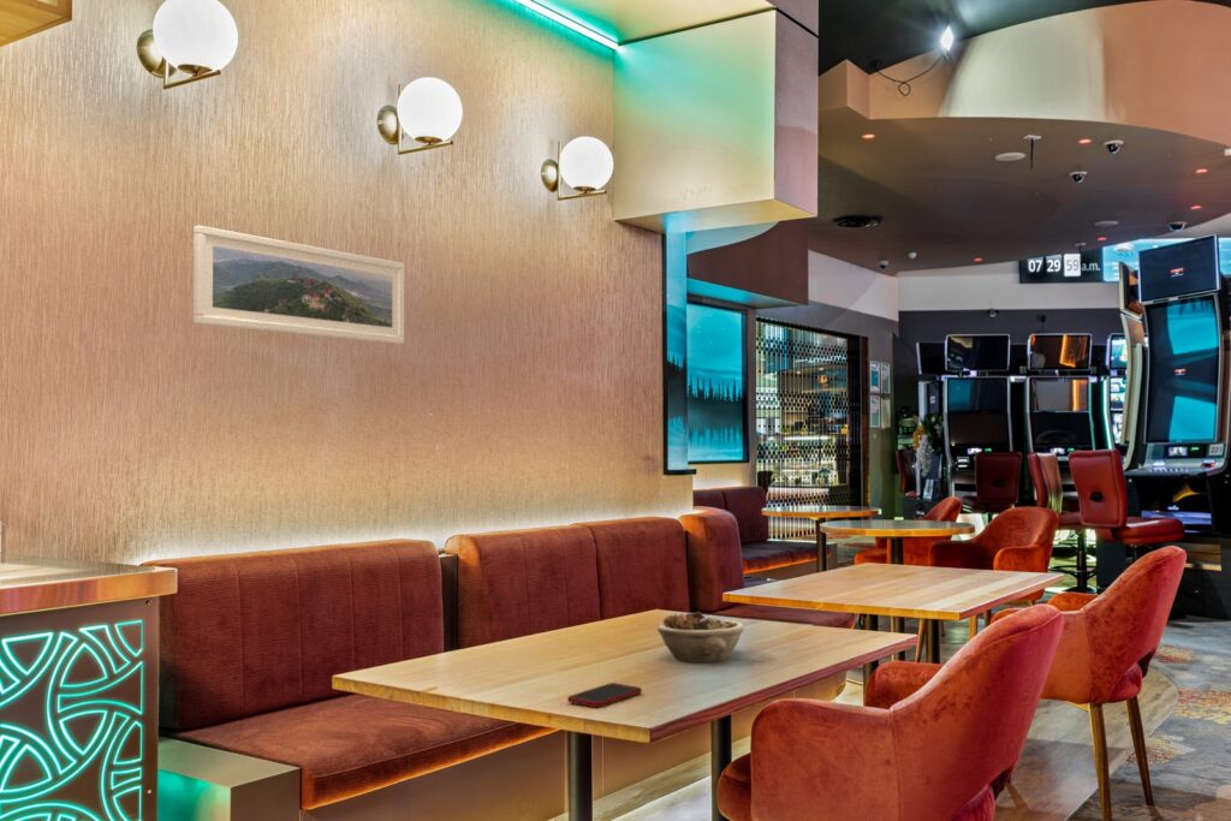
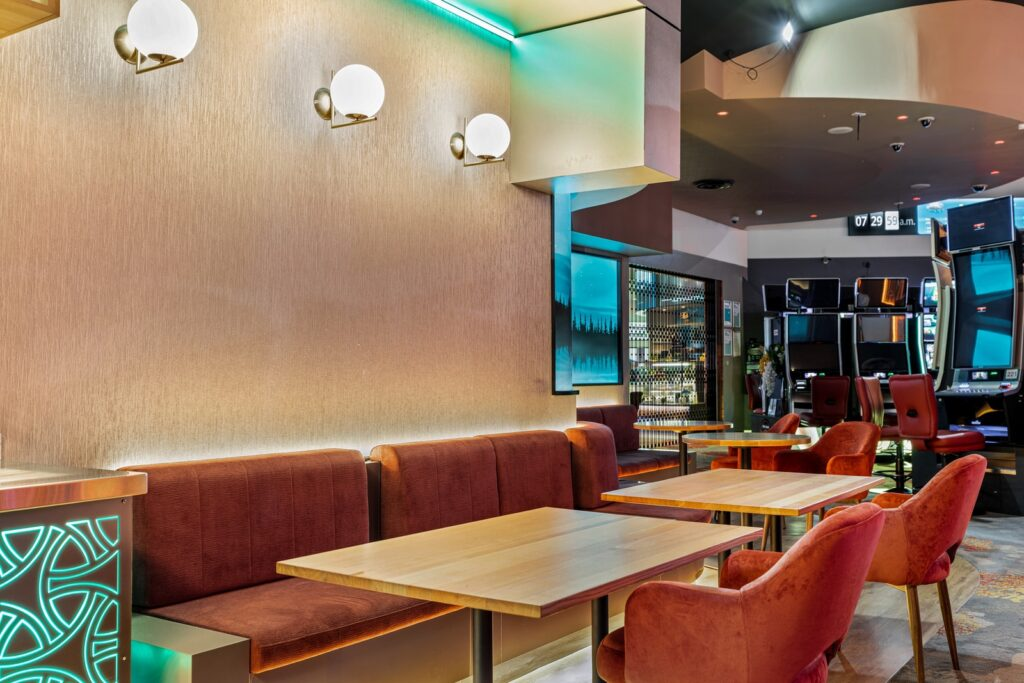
- succulent planter (701, 633)
- cell phone (605, 695)
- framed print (309, 290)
